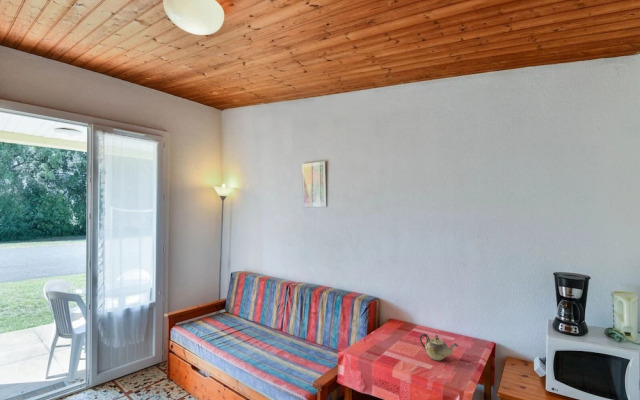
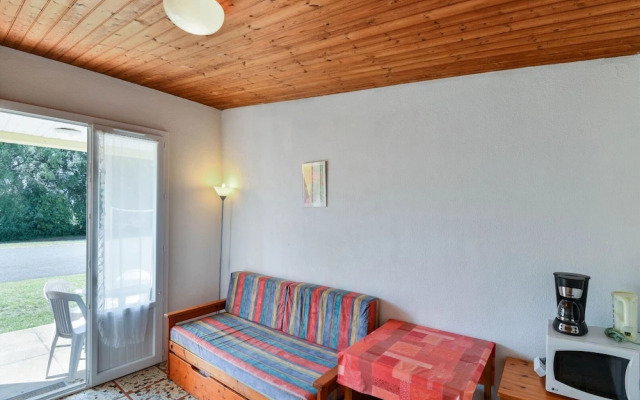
- teapot (438, 346)
